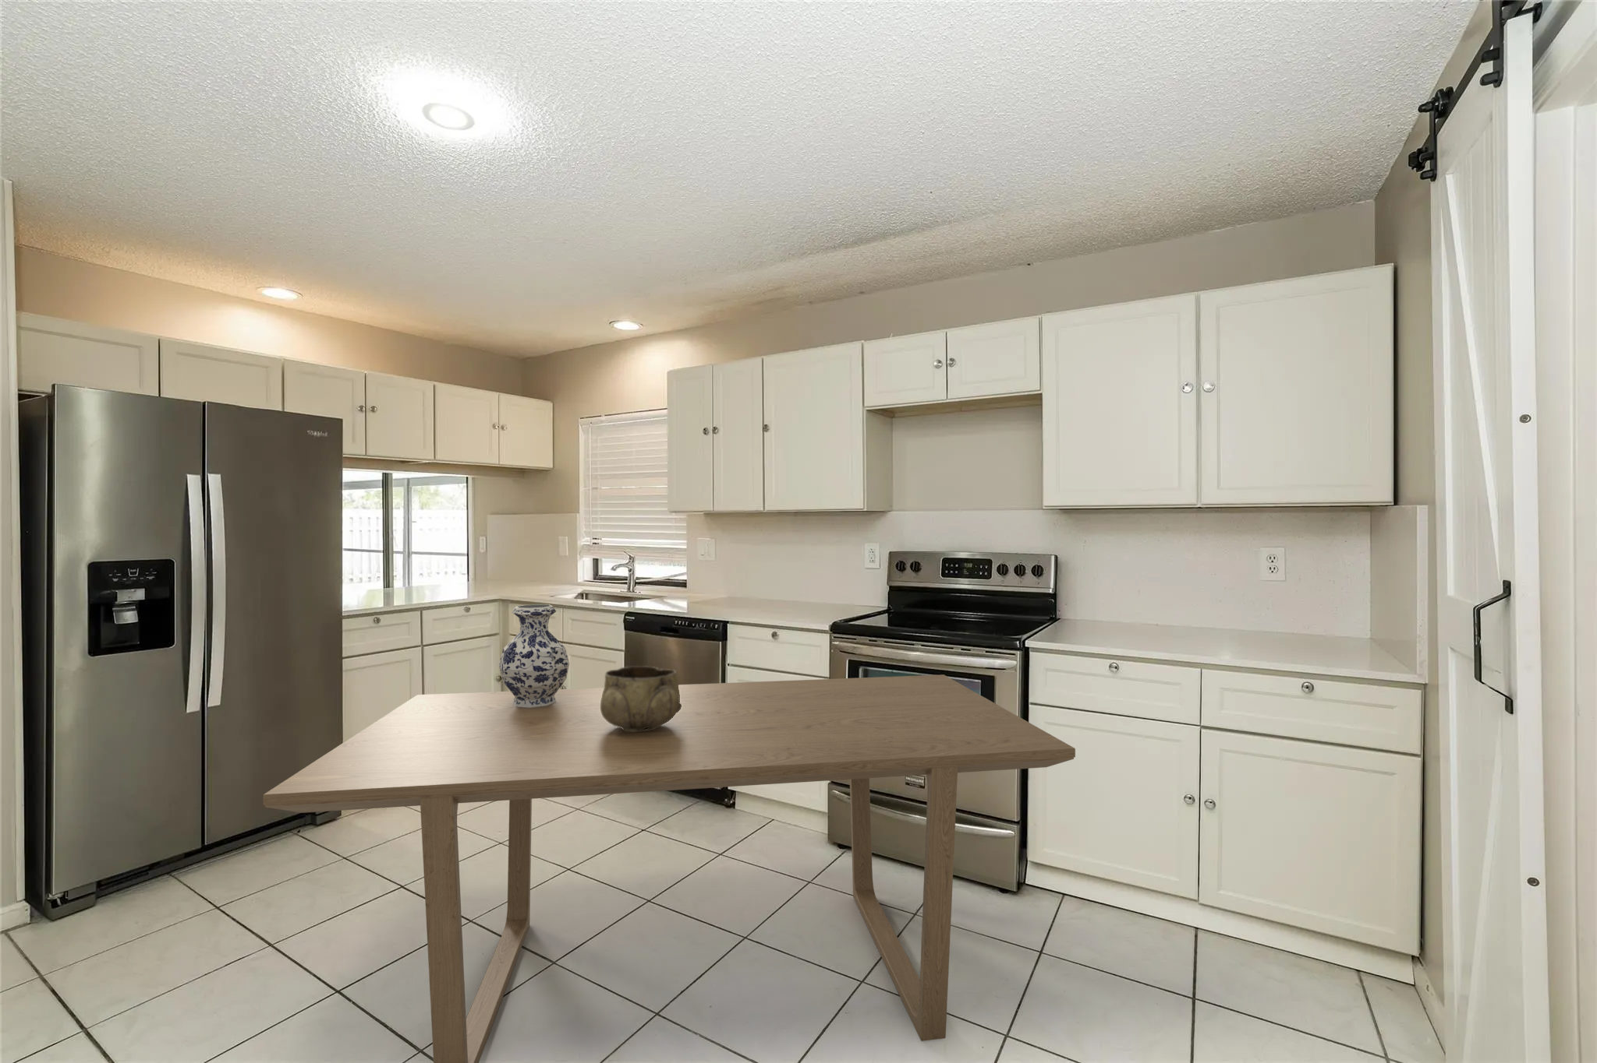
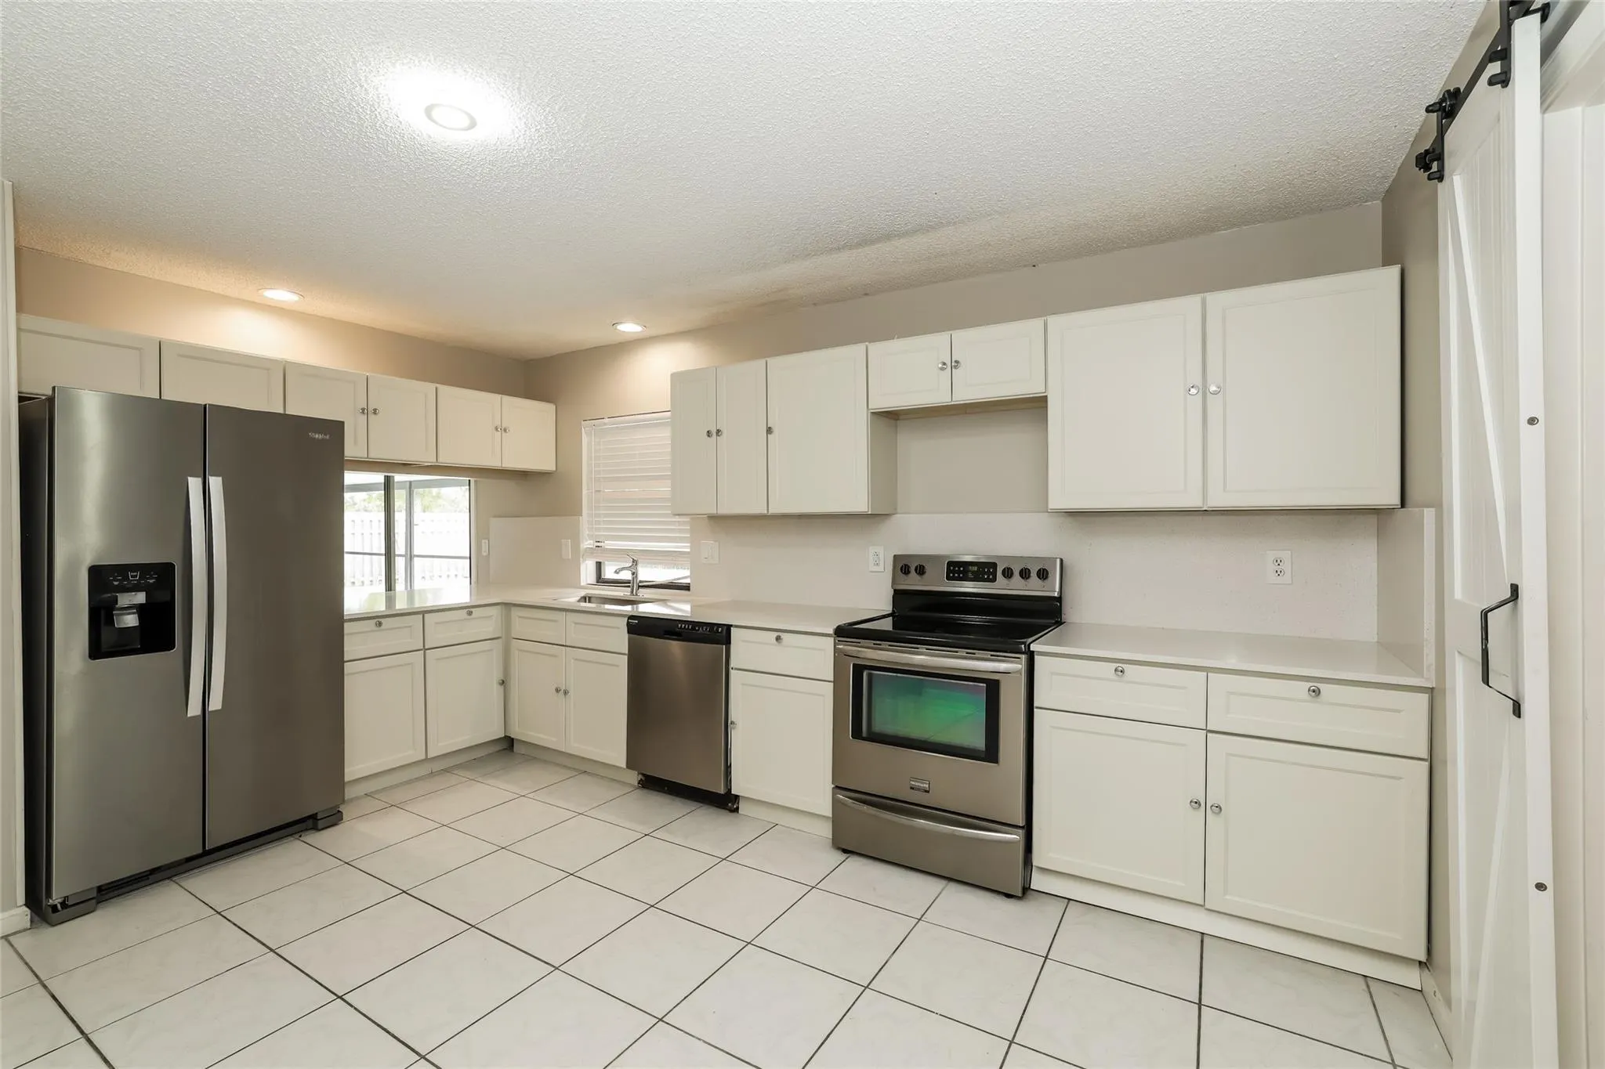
- decorative bowl (640, 698)
- vase (534, 654)
- dining table (698, 788)
